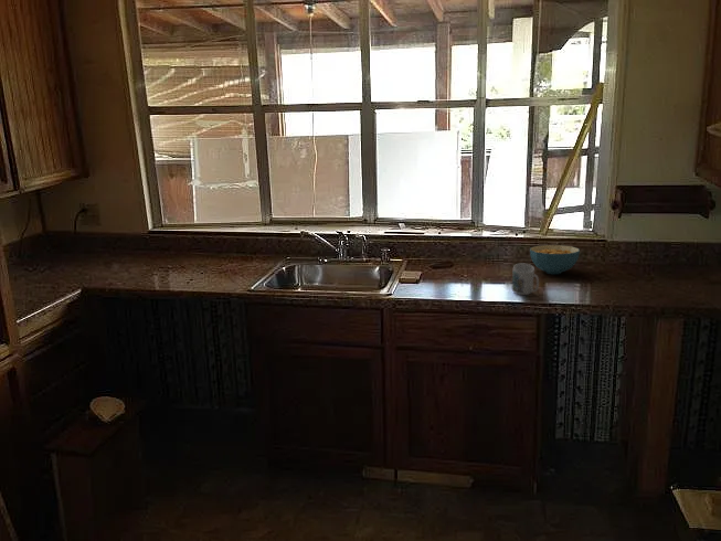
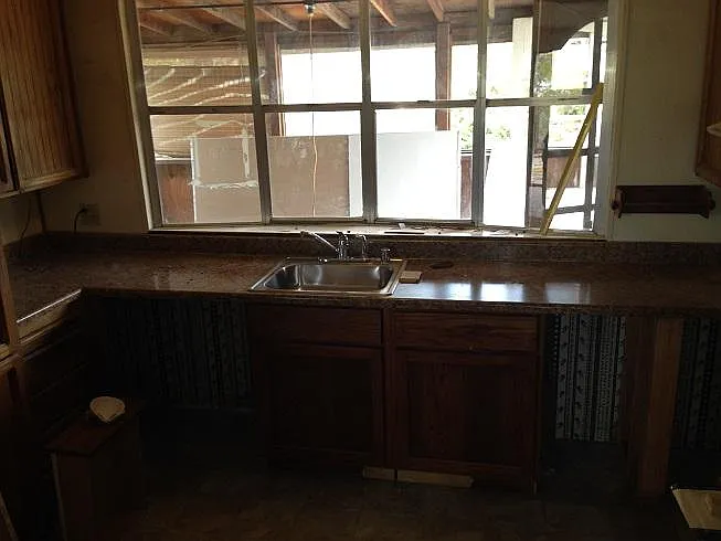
- mug (526, 279)
- cereal bowl (553, 261)
